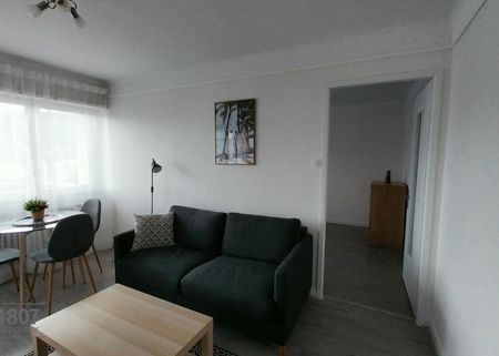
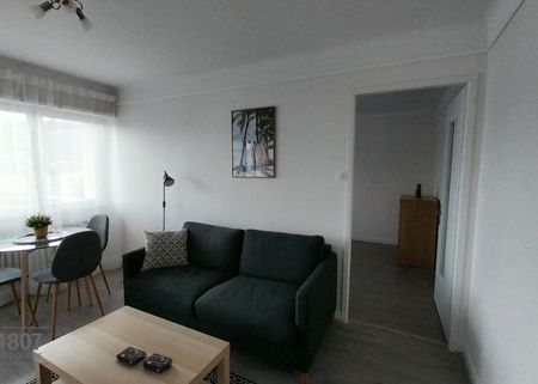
+ product box (143, 356)
